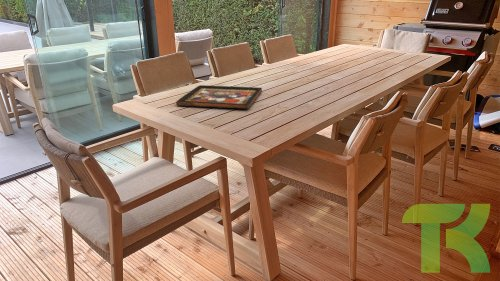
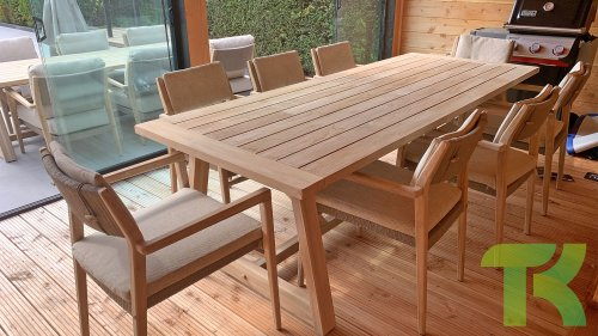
- decorative tray (221, 96)
